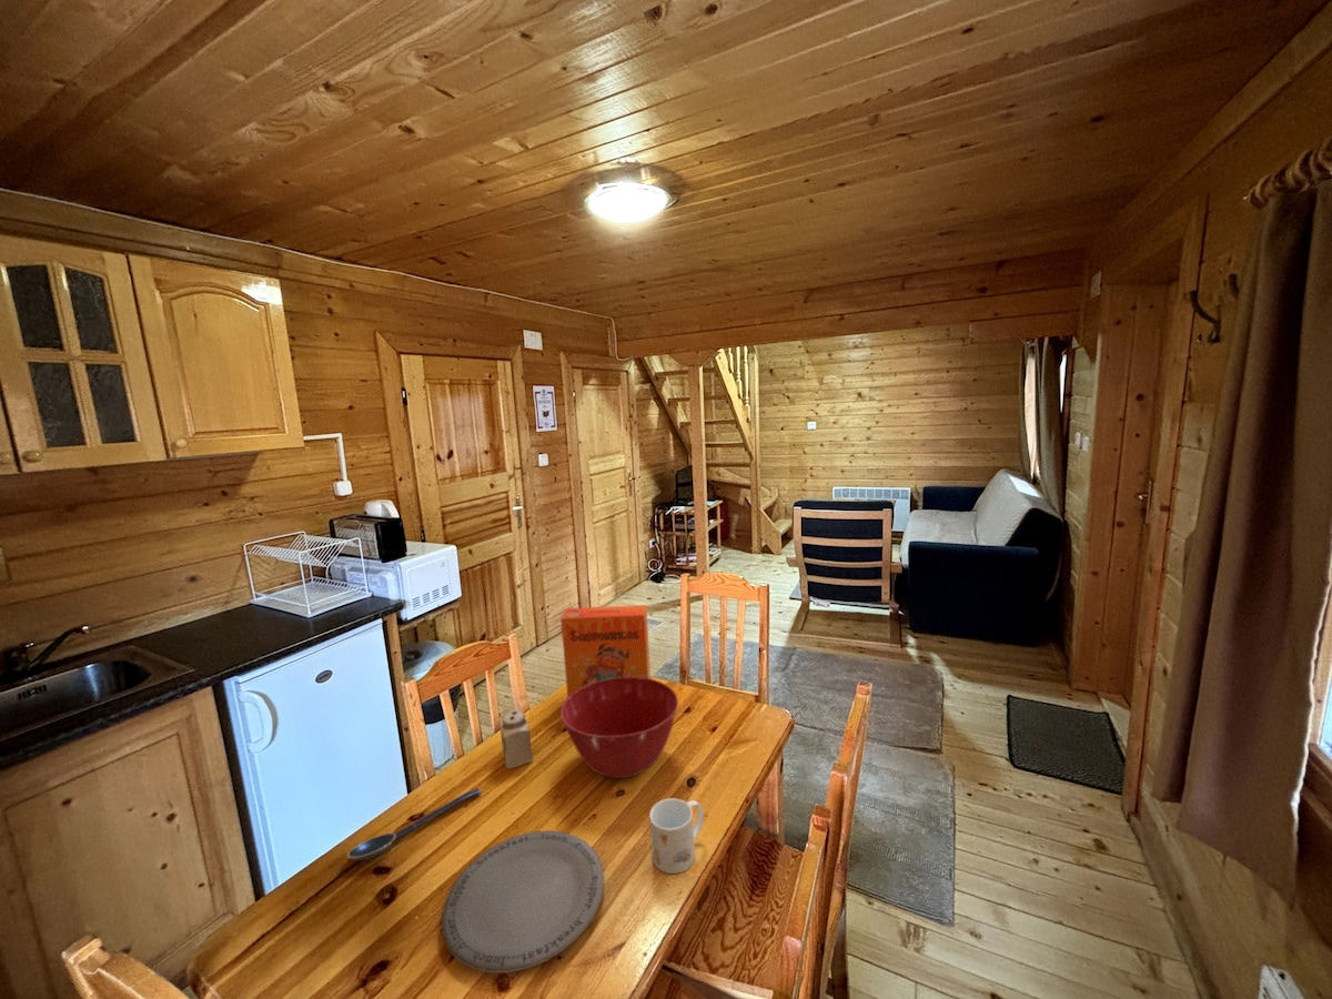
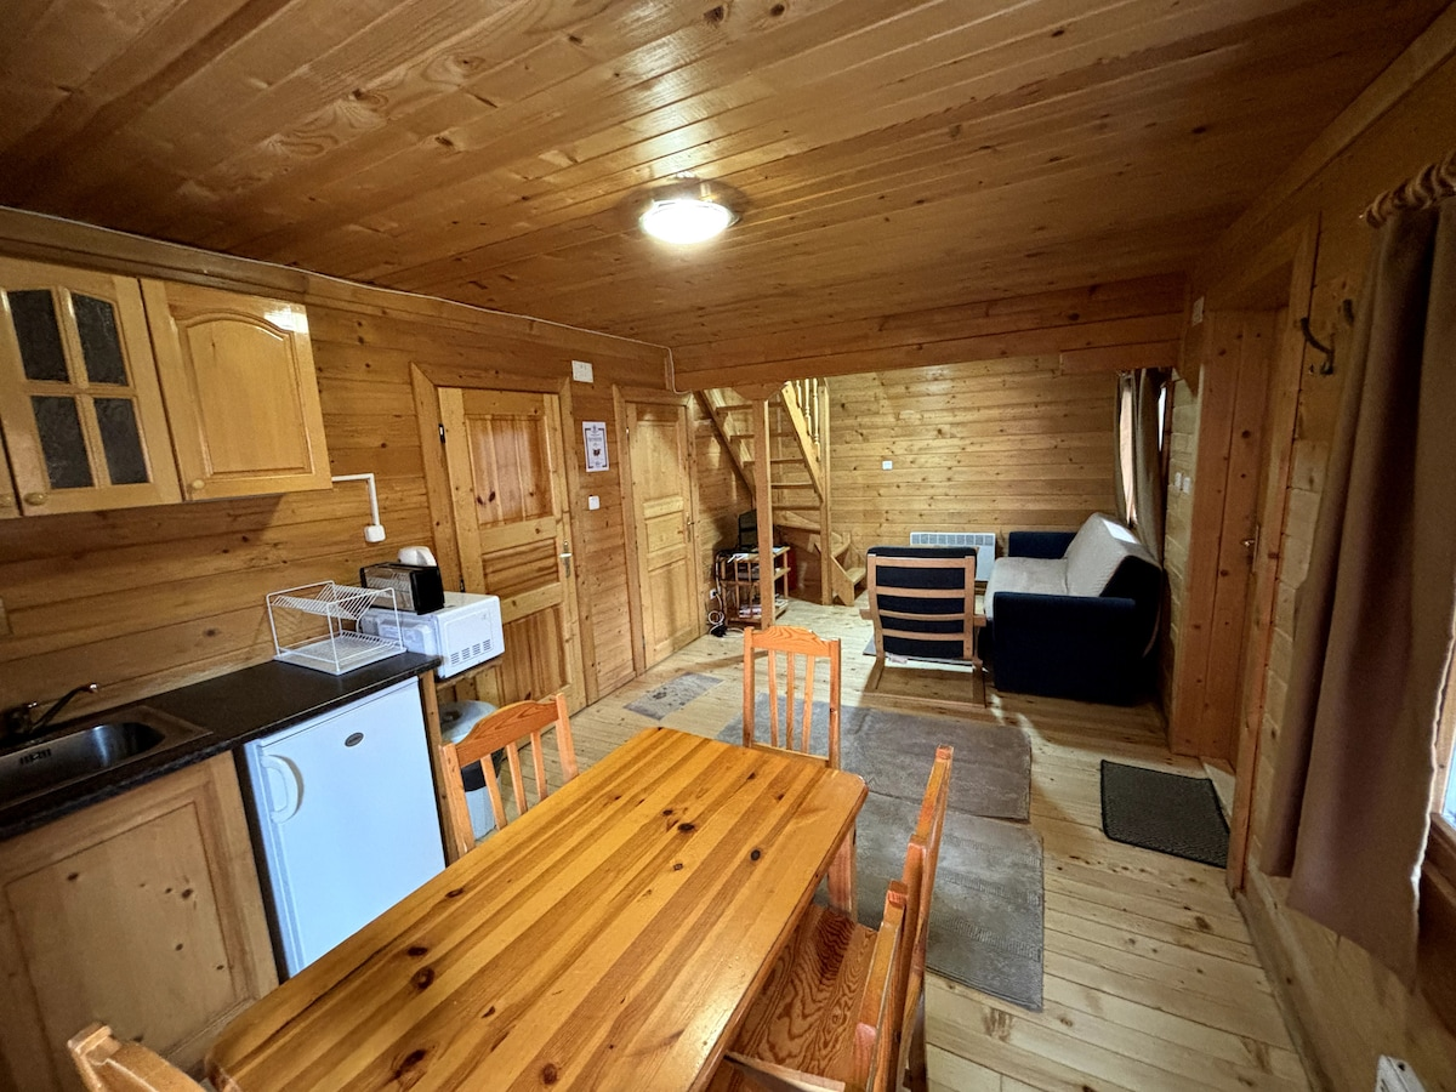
- mug (679, 829)
- cereal box (607, 655)
- salt shaker (515, 736)
- spoon (420, 823)
- plate (526, 894)
- mixing bowl (622, 731)
